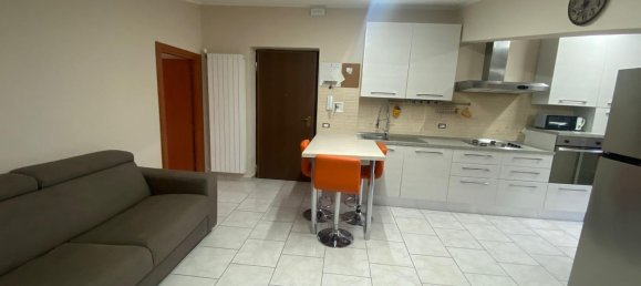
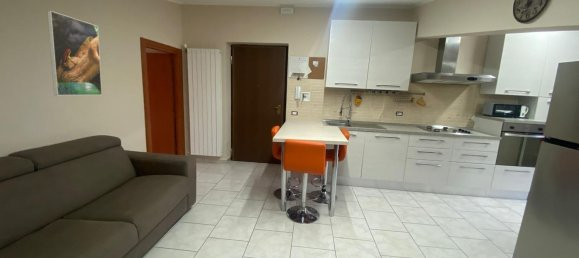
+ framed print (77, 57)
